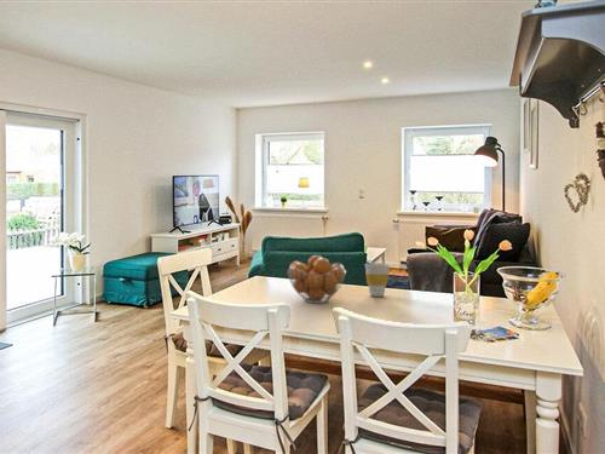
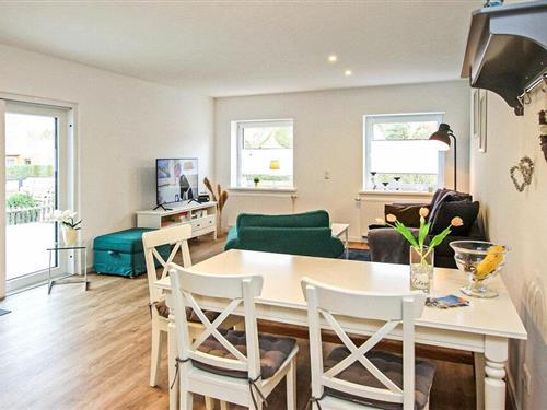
- cup (376, 280)
- fruit basket (316, 277)
